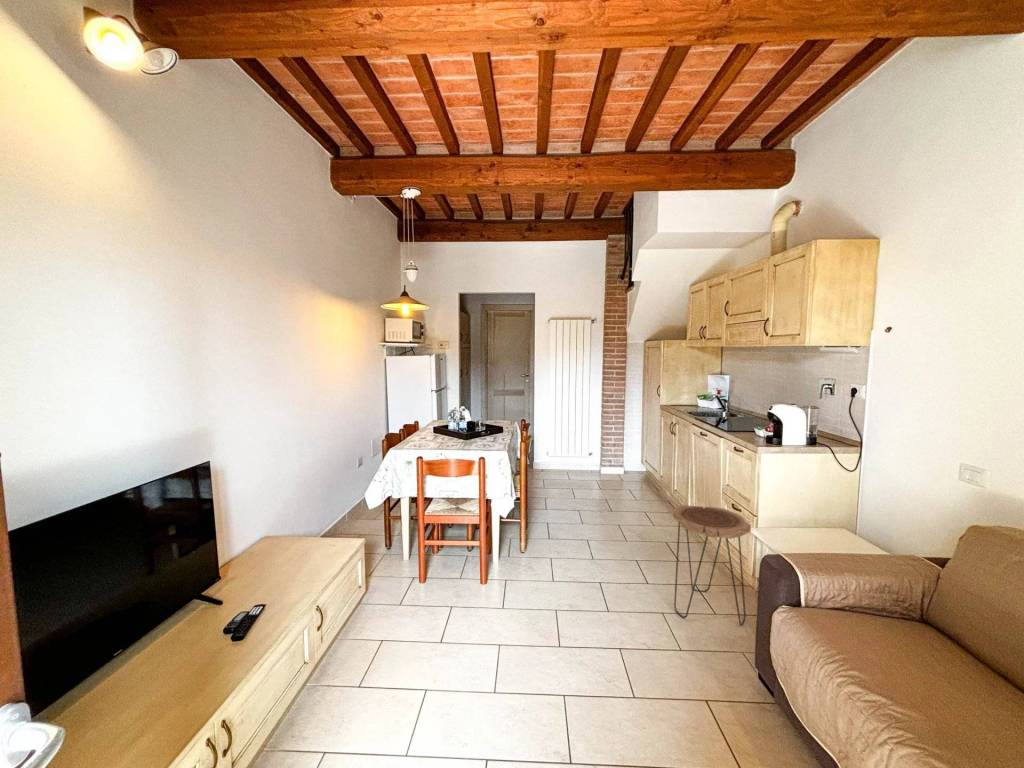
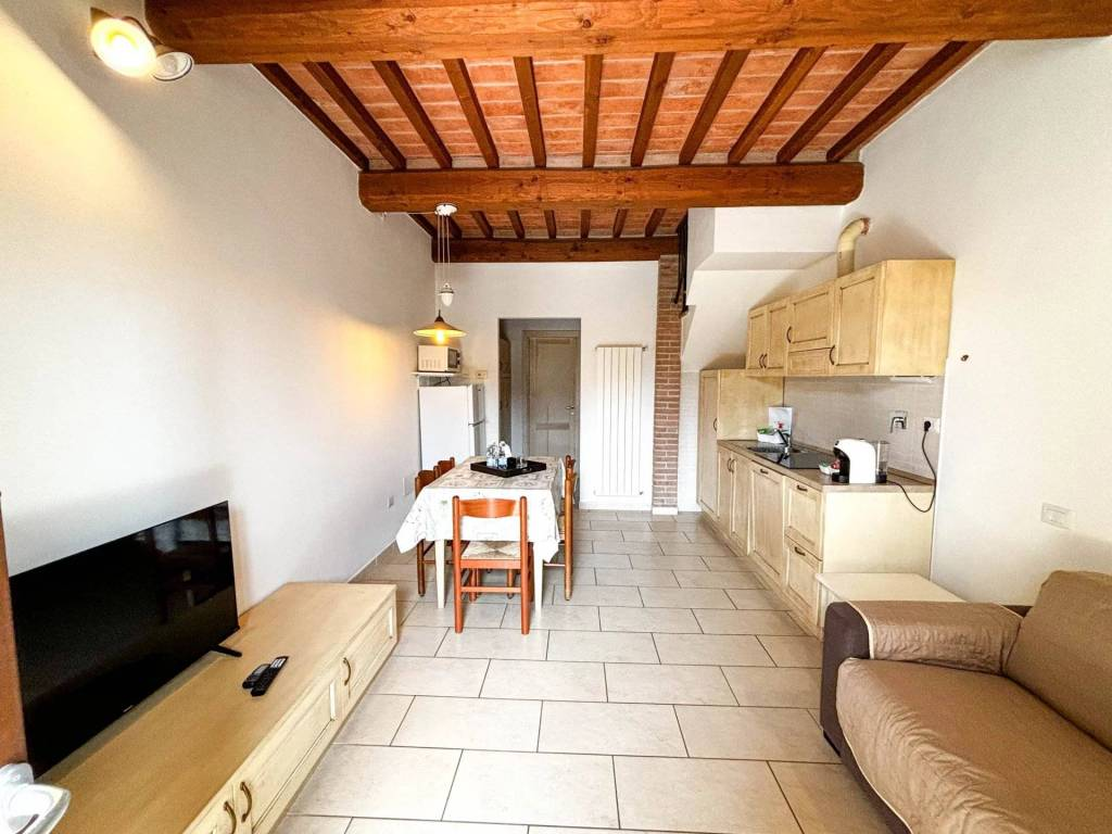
- side table (713, 565)
